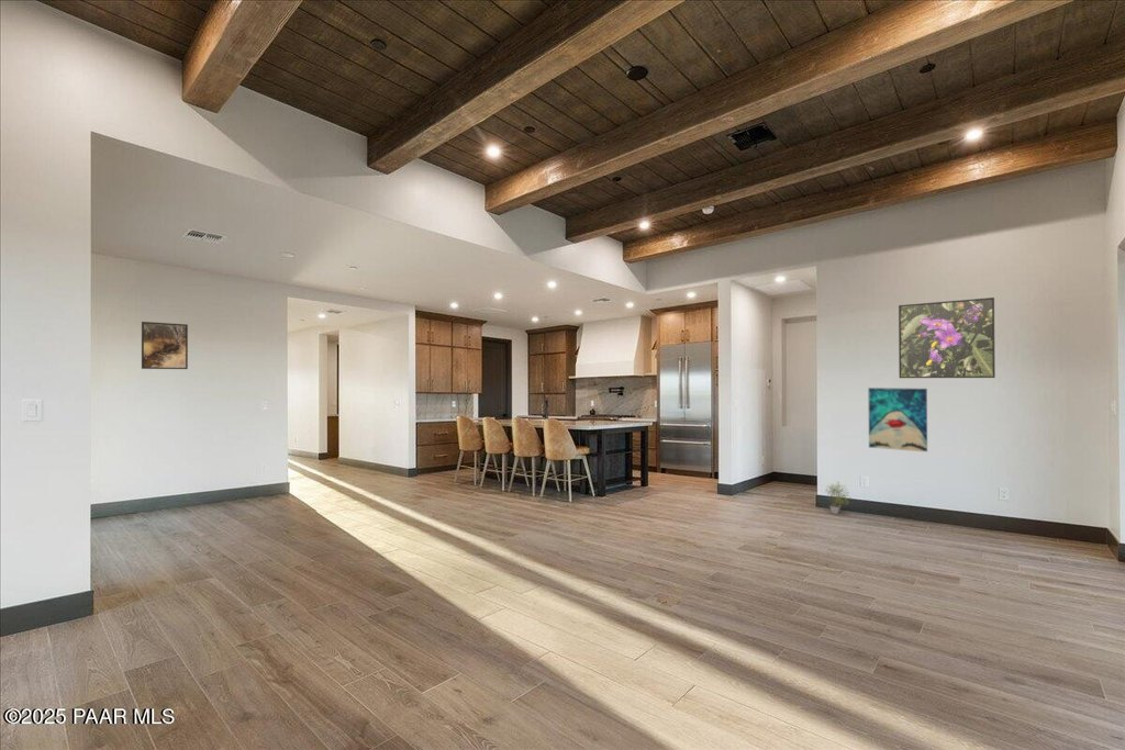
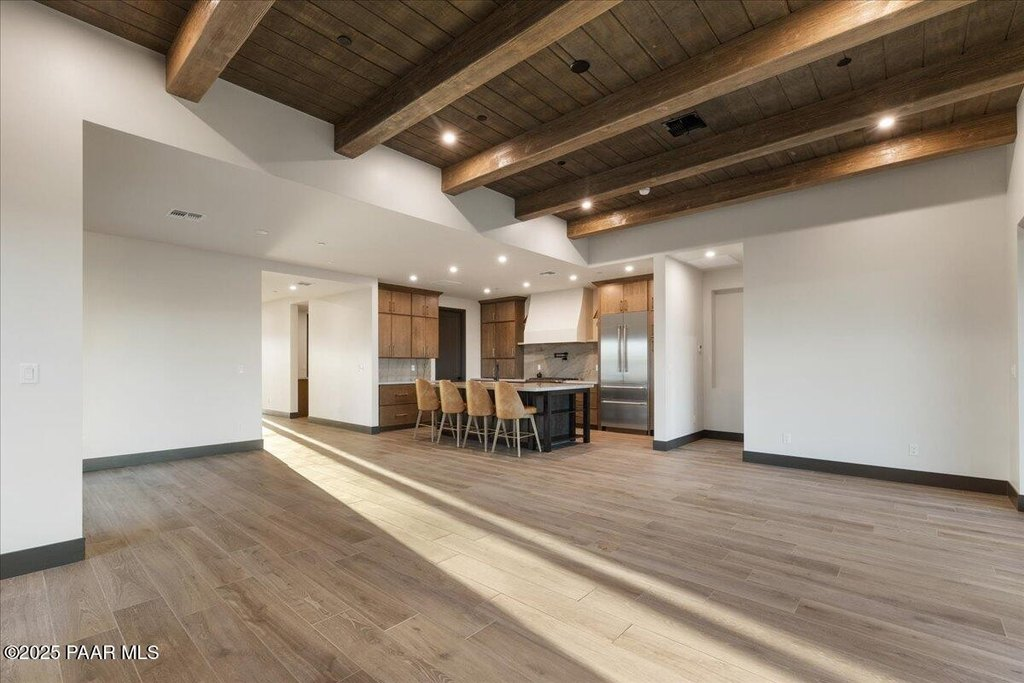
- potted plant (837, 496)
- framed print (944, 339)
- wall art (896, 418)
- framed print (165, 346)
